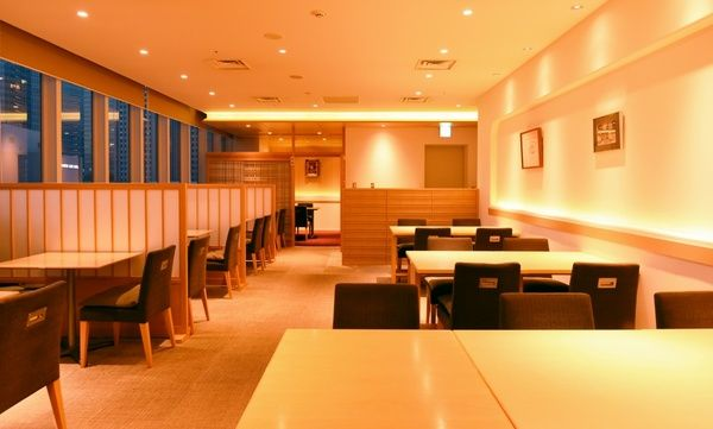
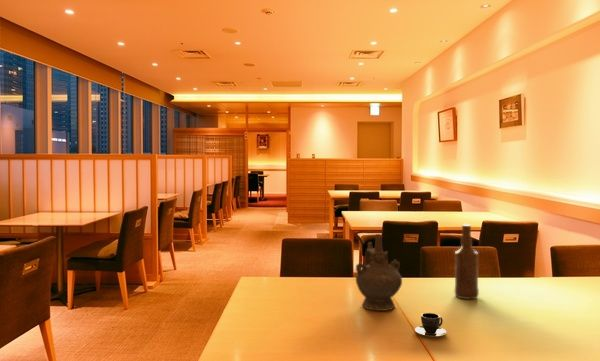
+ bottle (466, 260)
+ teacup (430, 324)
+ ceremonial vessel (377, 269)
